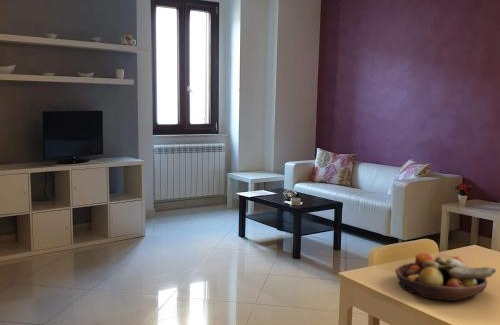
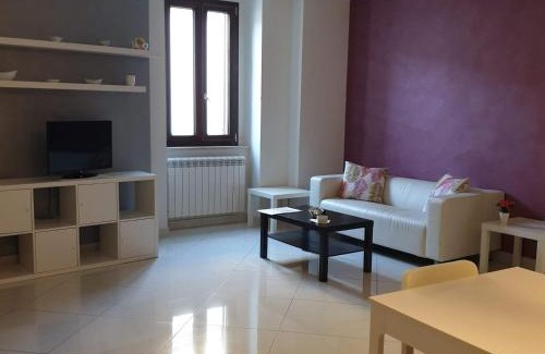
- fruit bowl (441, 271)
